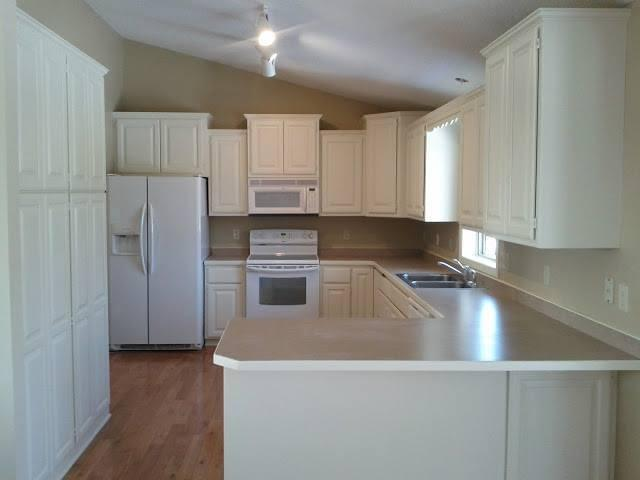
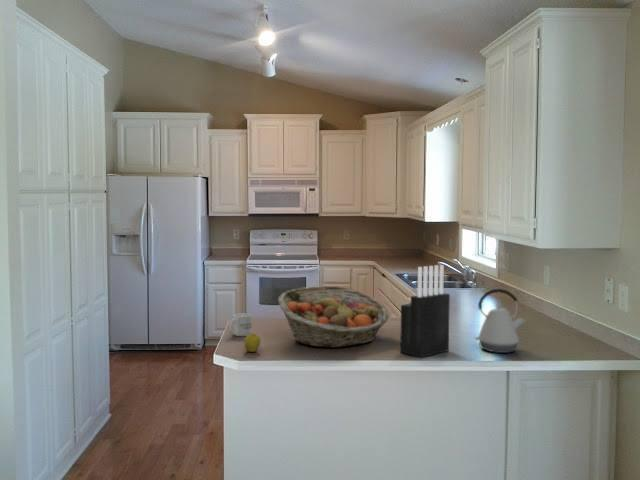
+ mug (239, 325)
+ fruit basket (333, 314)
+ apple (252, 342)
+ knife block (423, 308)
+ kettle (500, 319)
